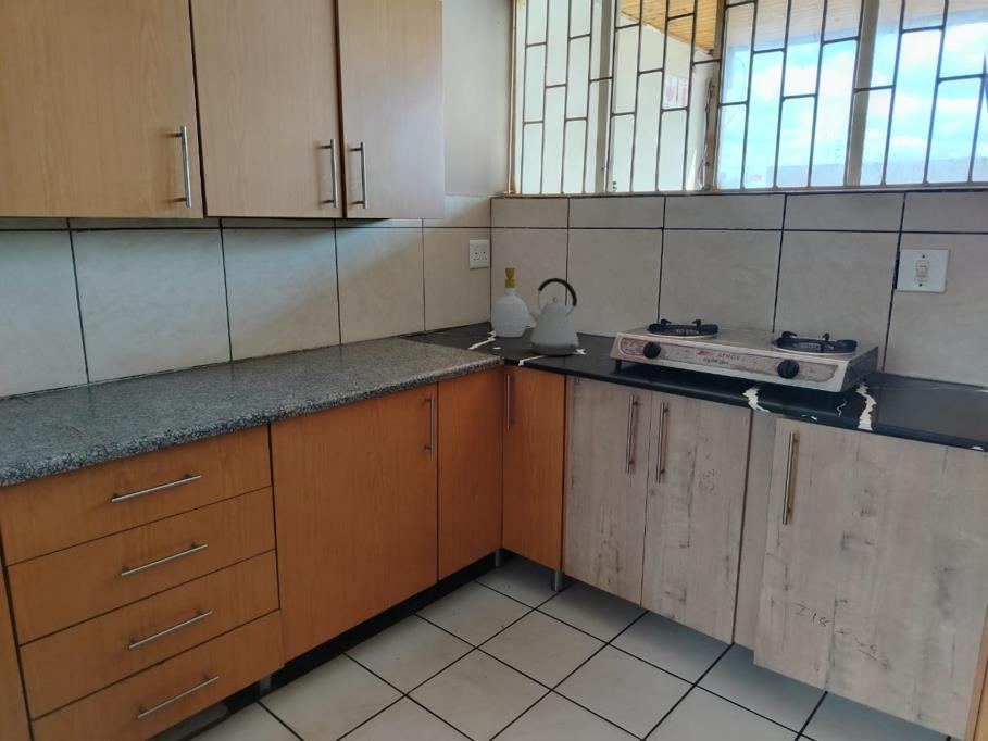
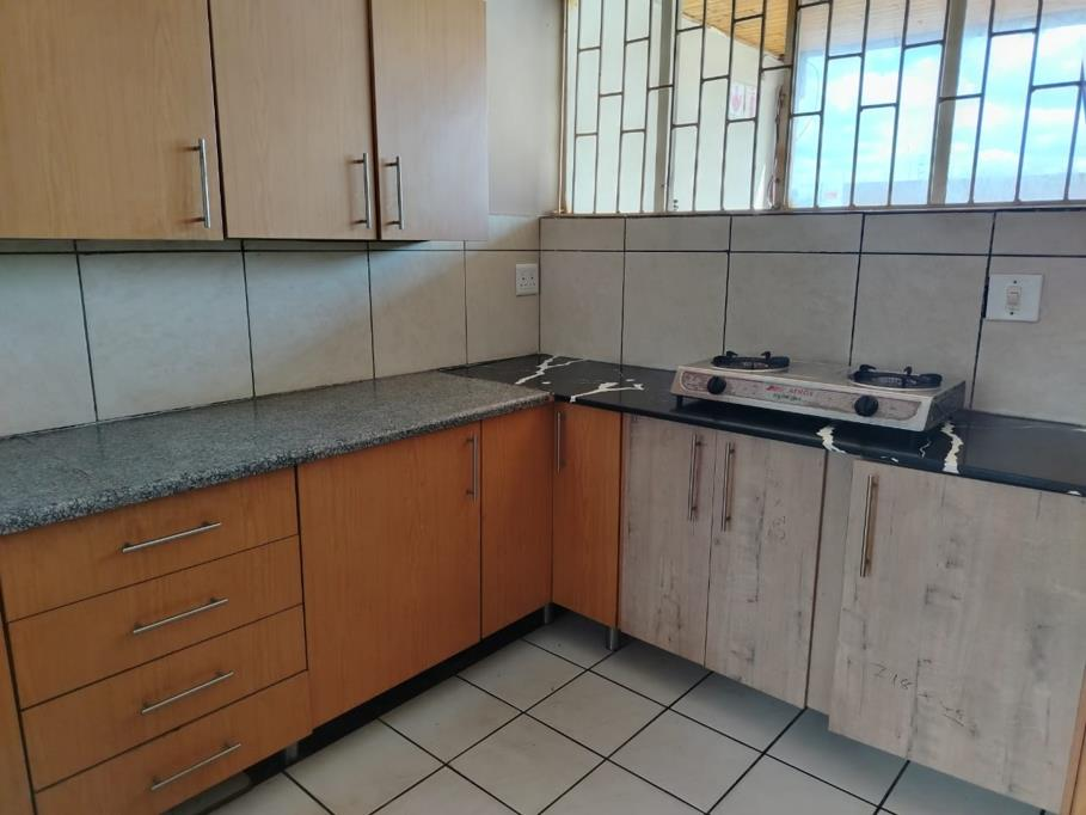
- soap bottle (509, 302)
- kettle (553, 315)
